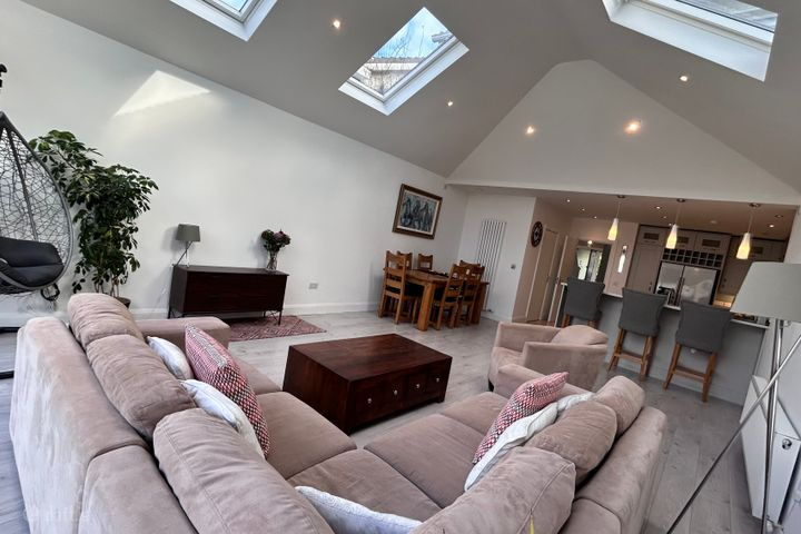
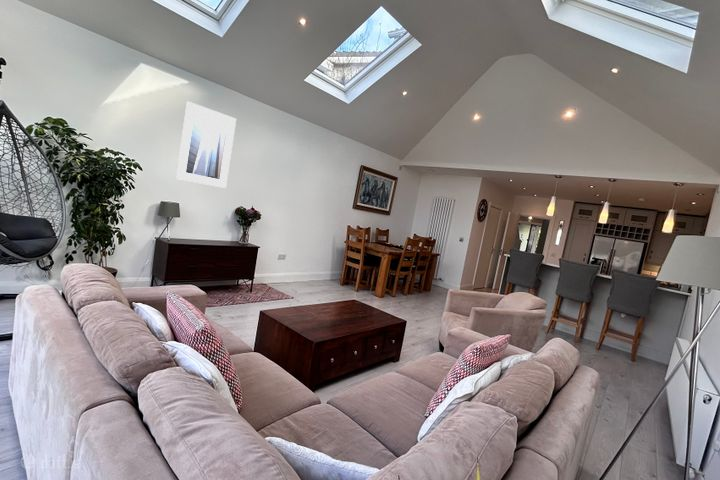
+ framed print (207, 147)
